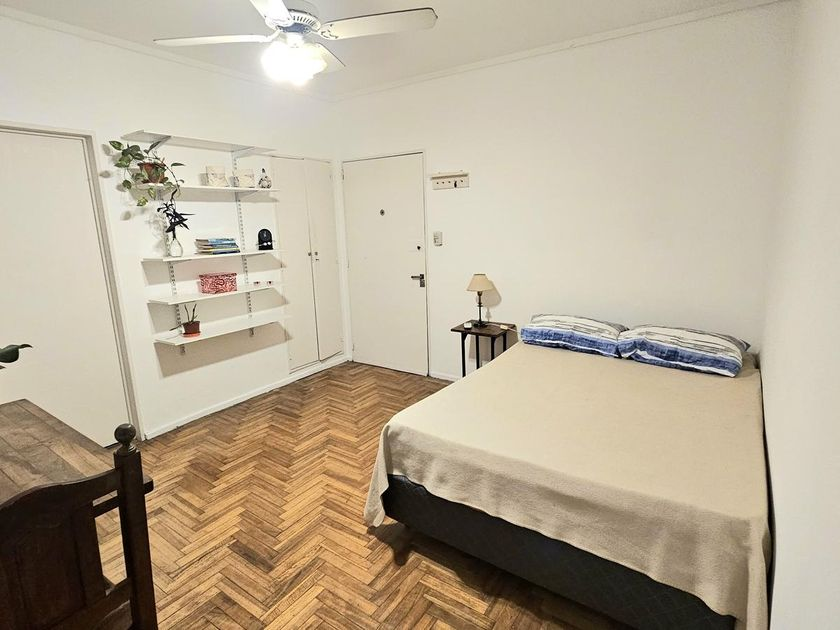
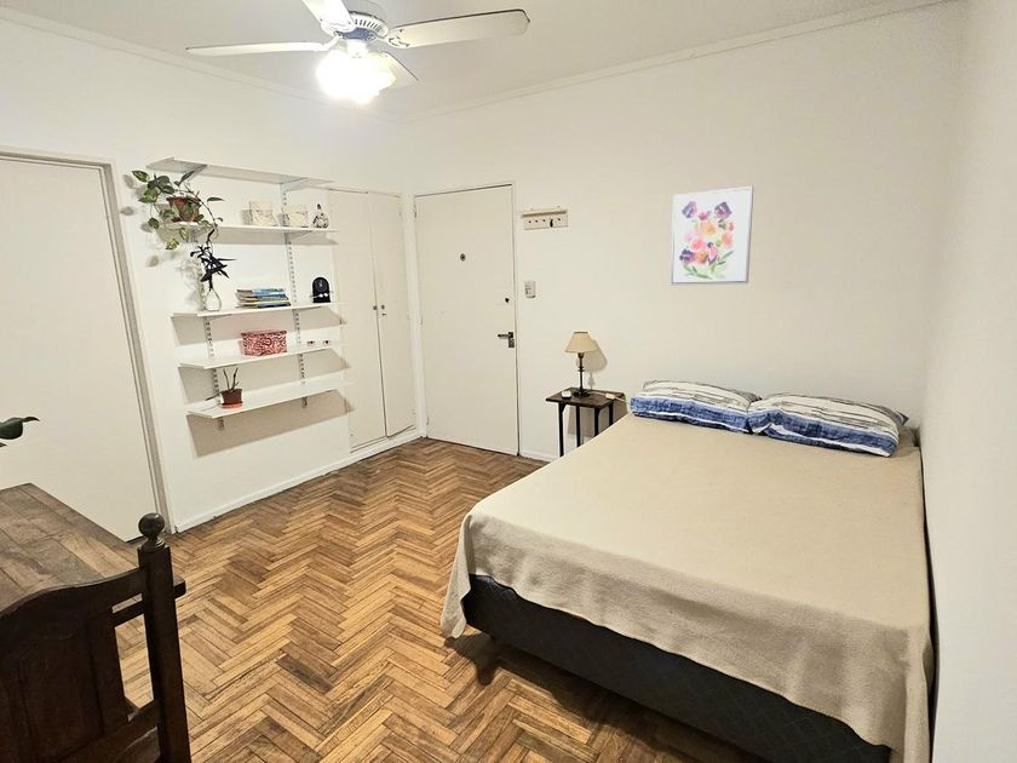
+ wall art (709, 239)
